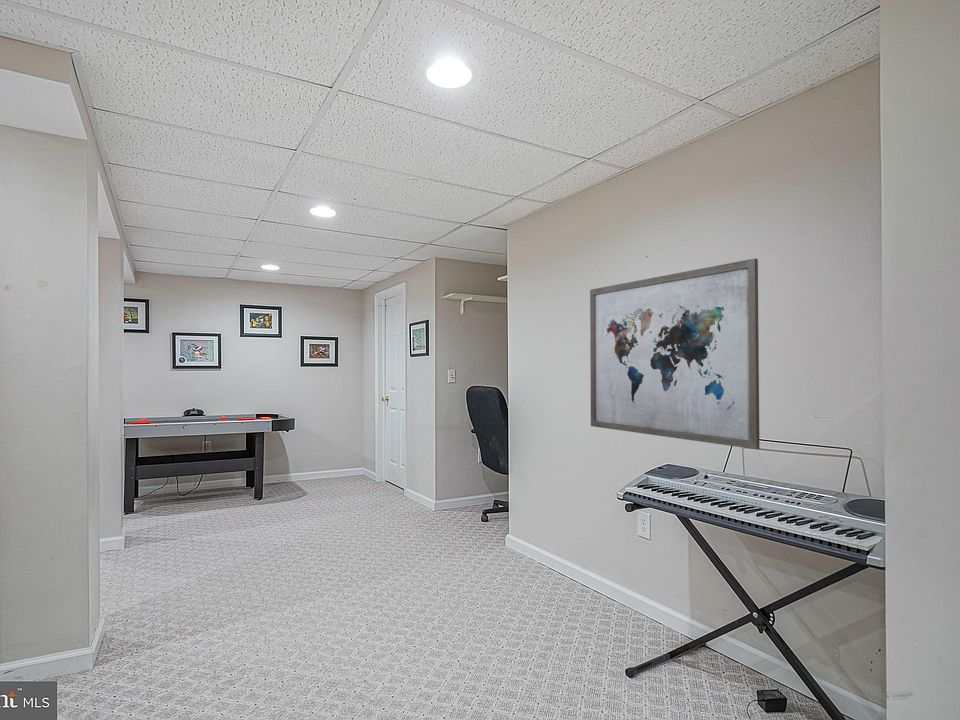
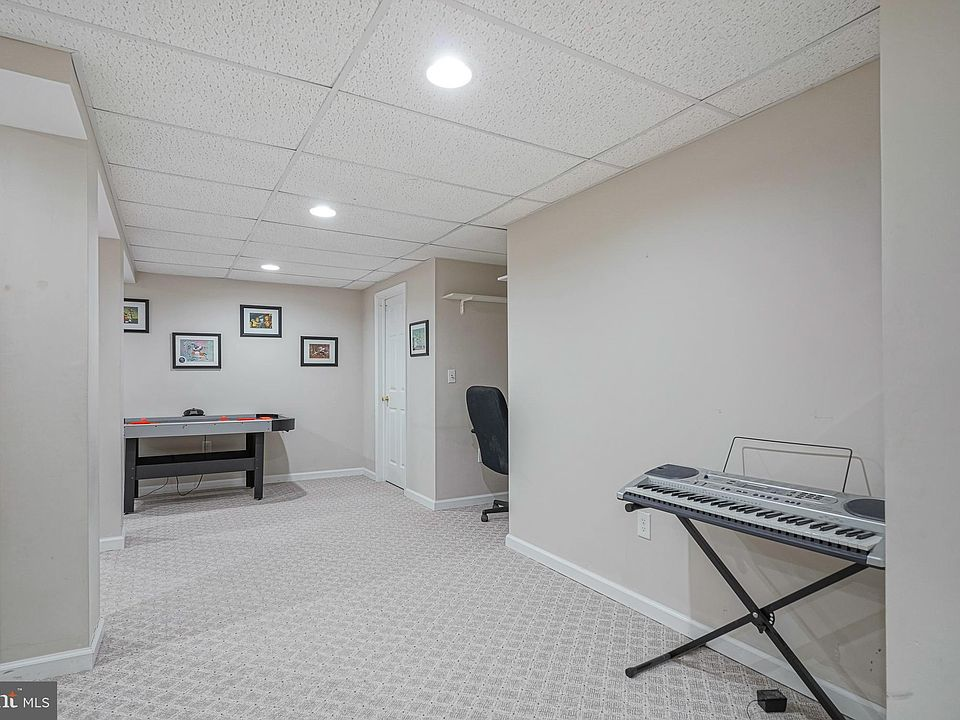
- wall art (660, 356)
